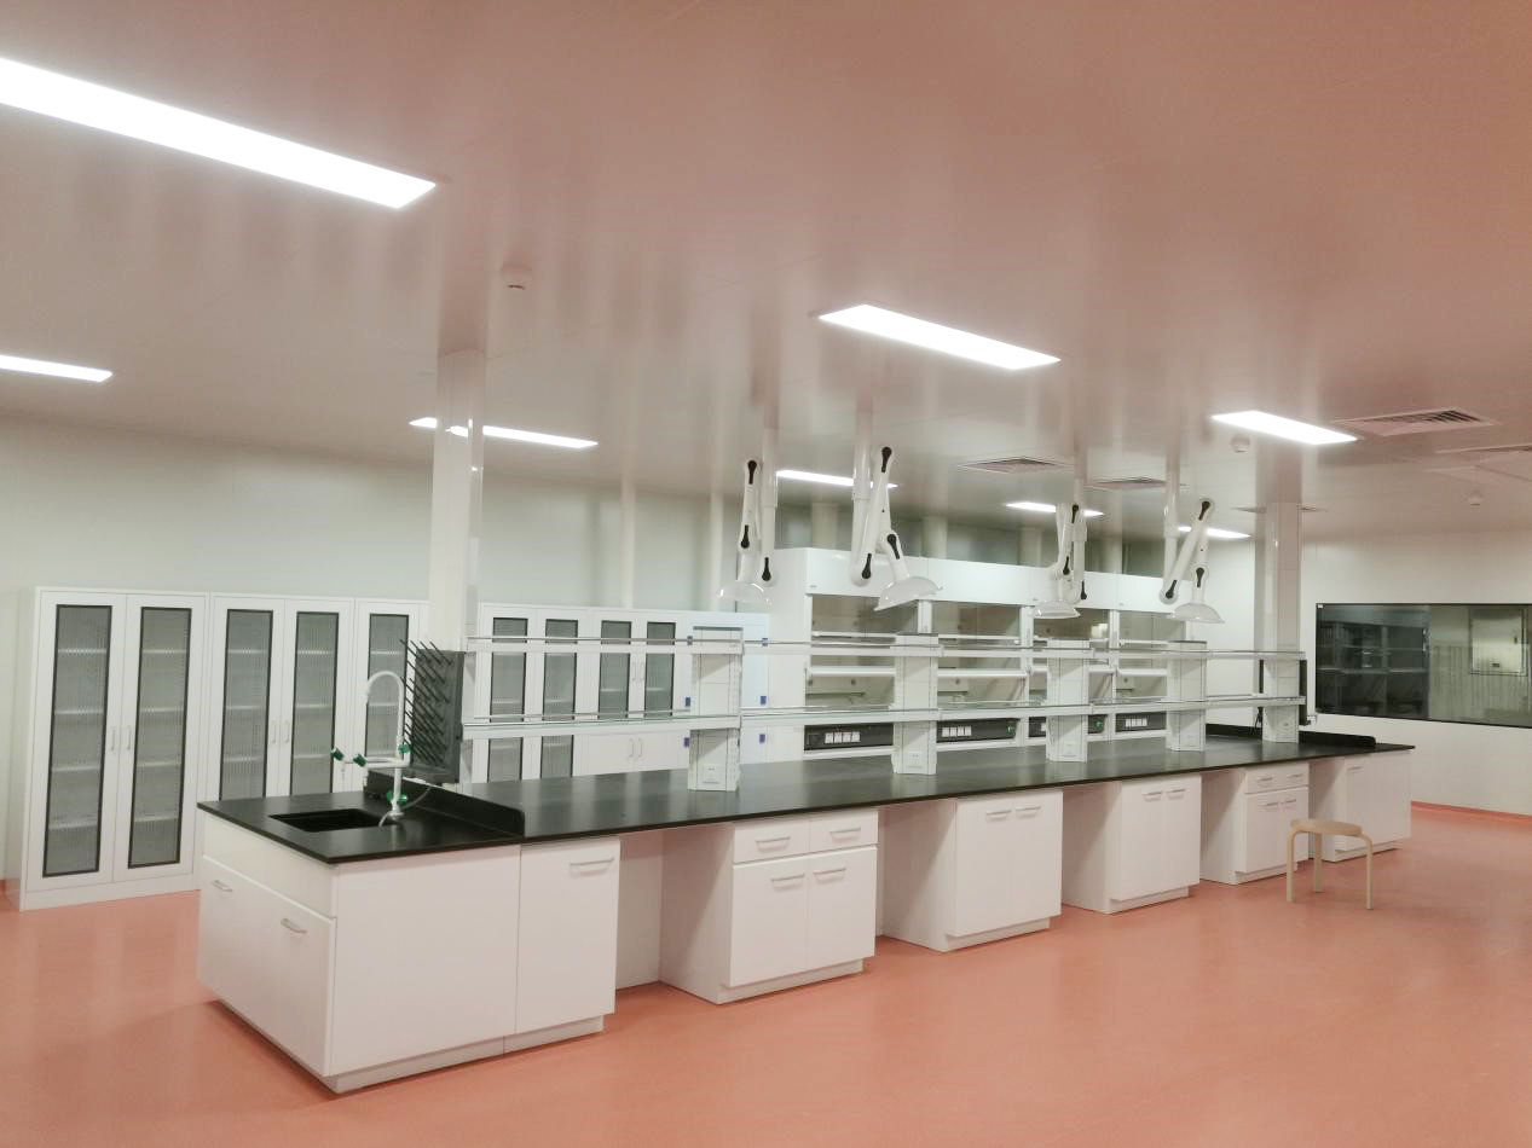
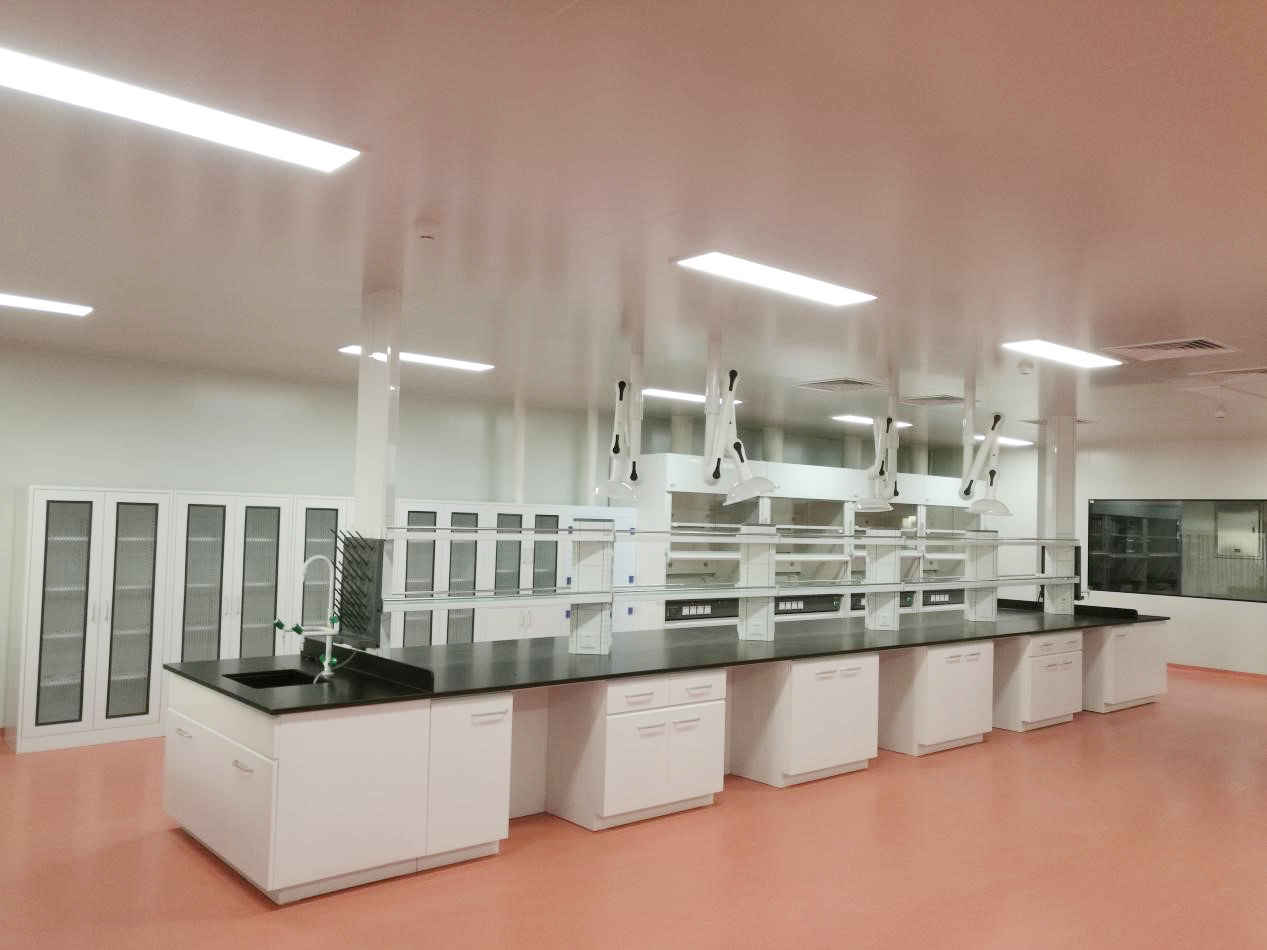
- stool (1320, 862)
